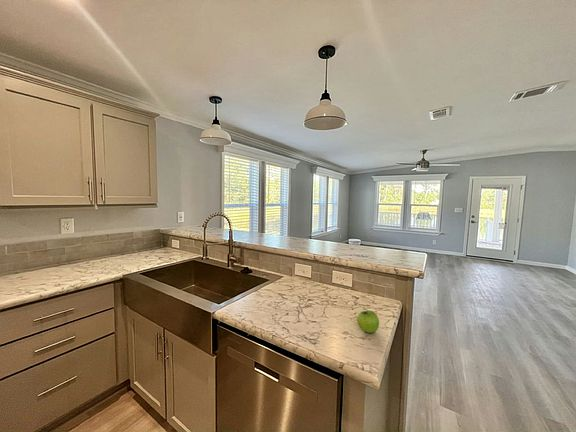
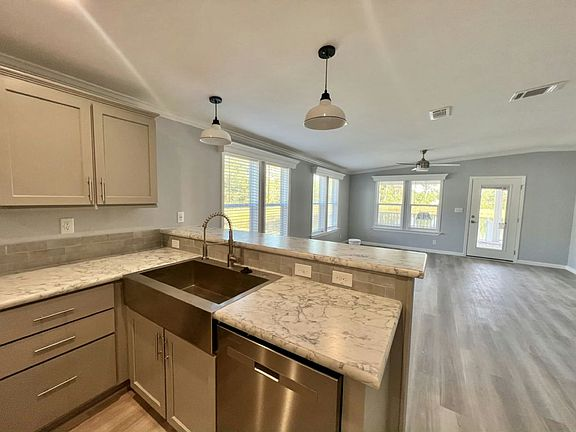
- fruit (367, 321)
